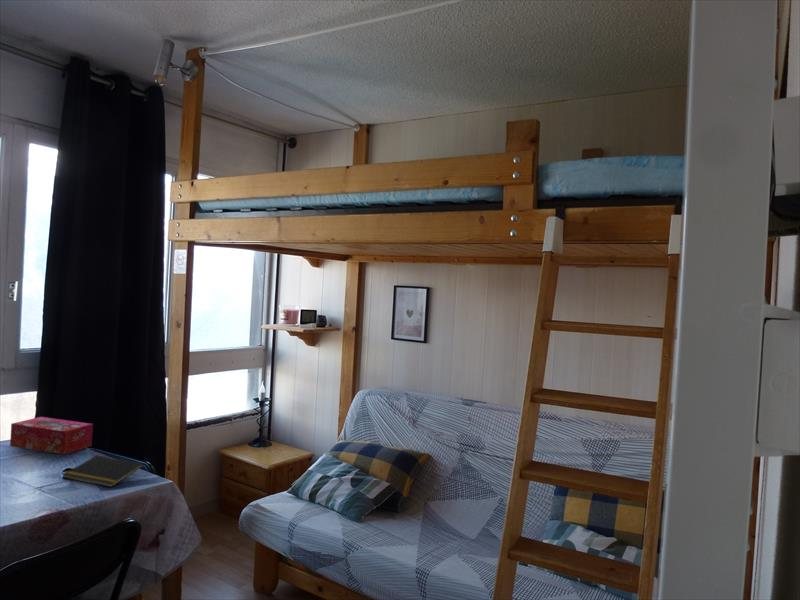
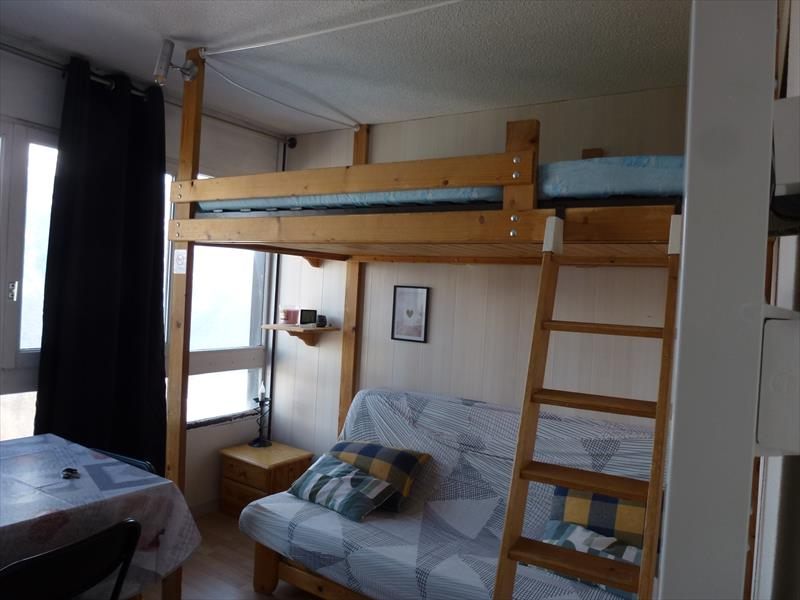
- notepad (103, 470)
- tissue box (52, 434)
